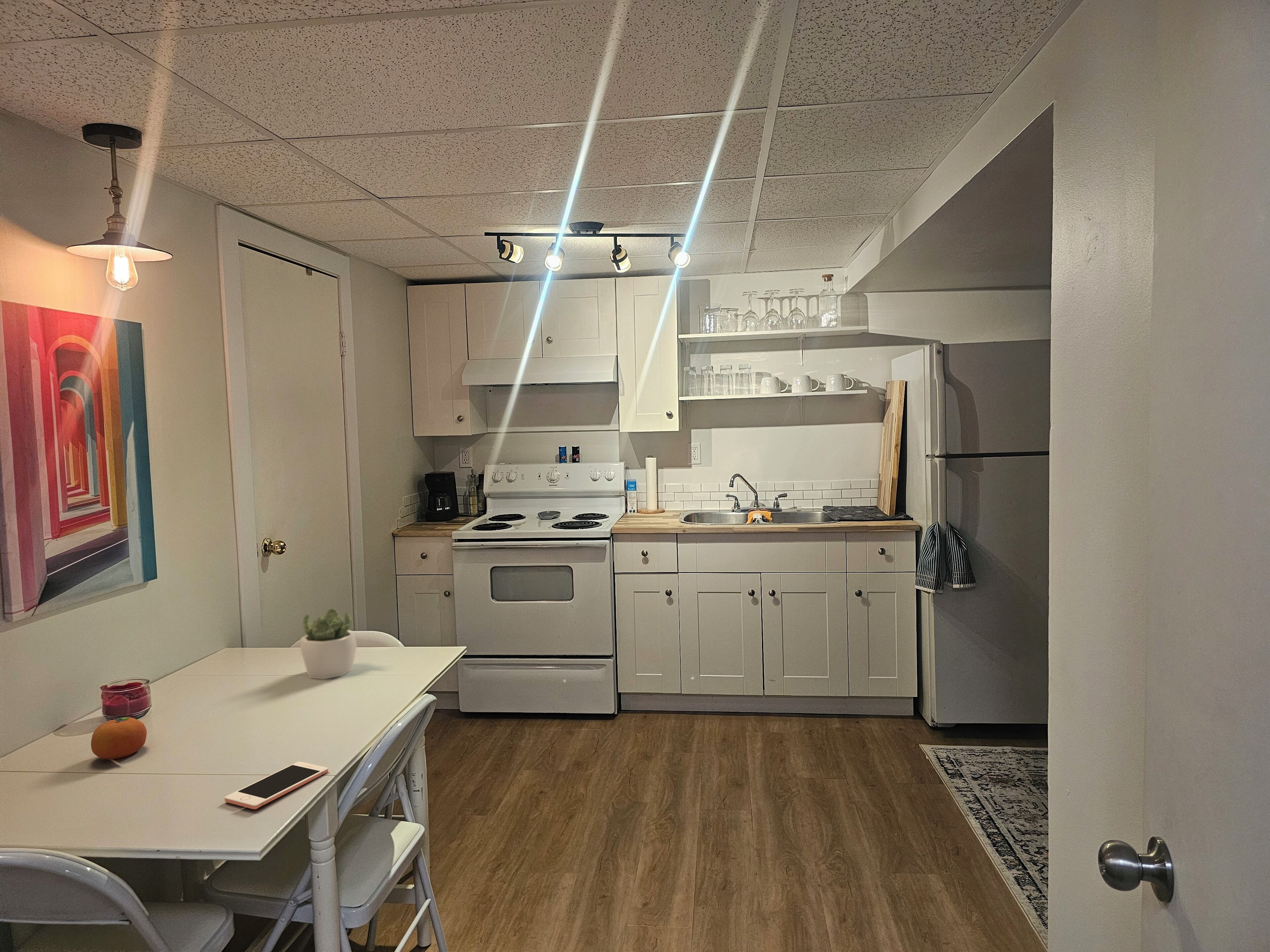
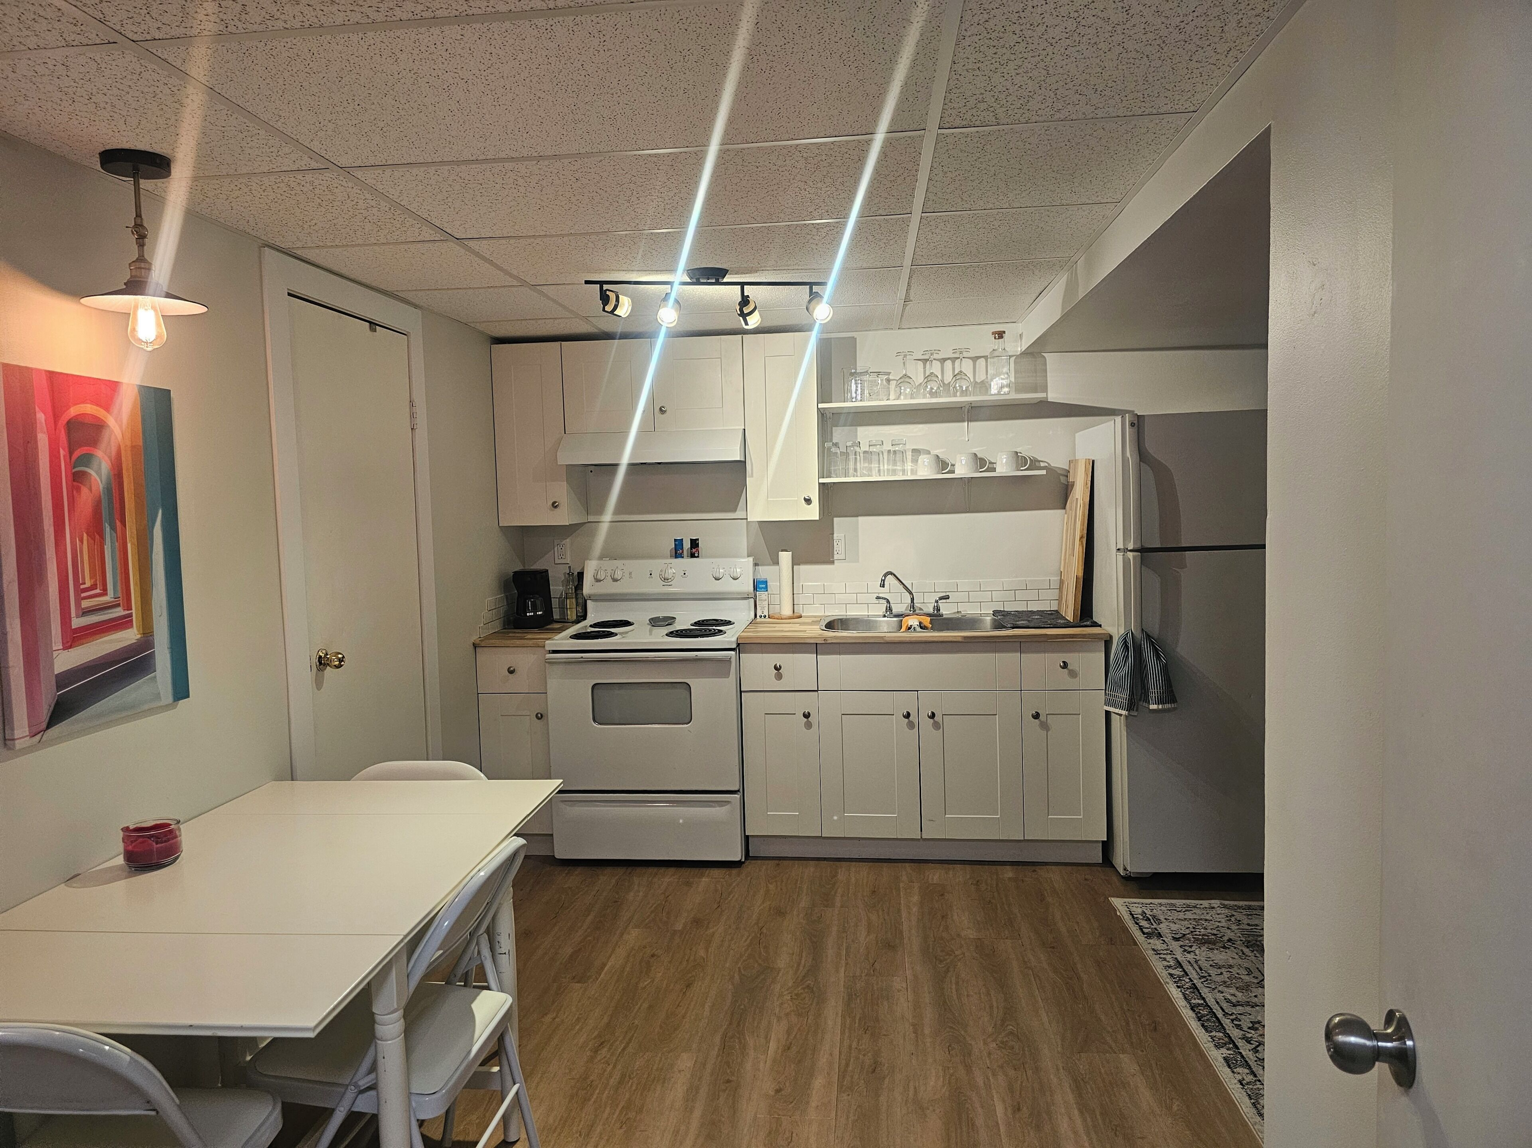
- fruit (119, 738)
- cell phone (278, 784)
- succulent plant (328, 643)
